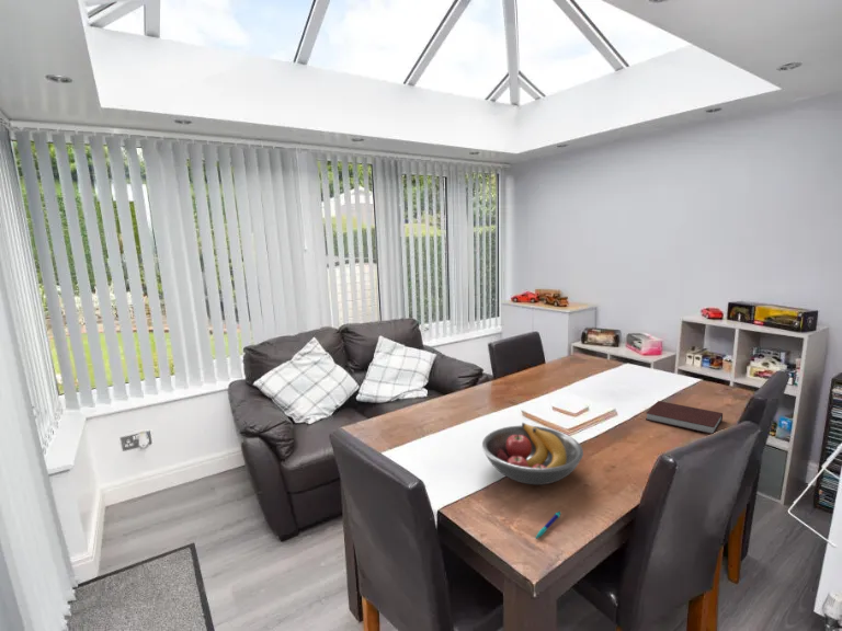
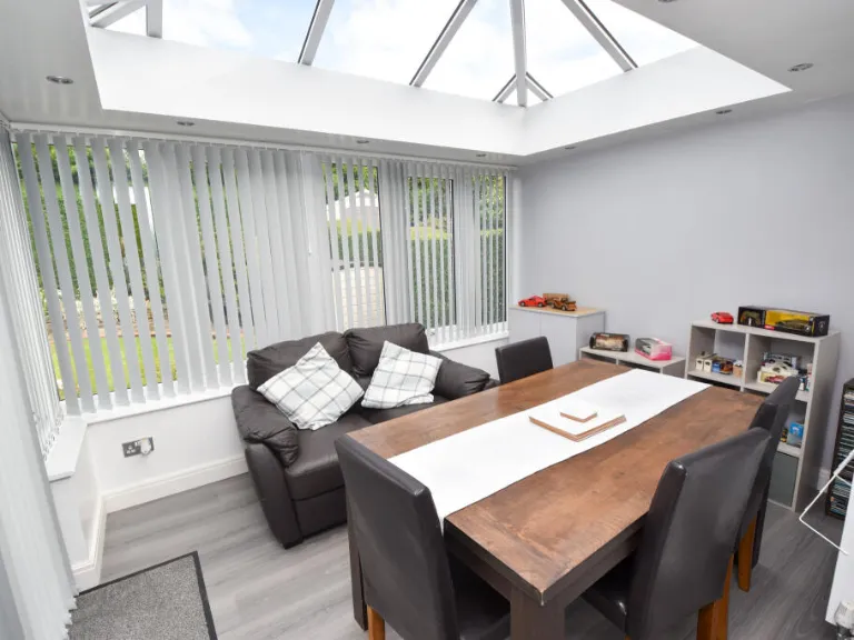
- fruit bowl (531, 455)
- notebook (683, 416)
- pen (547, 525)
